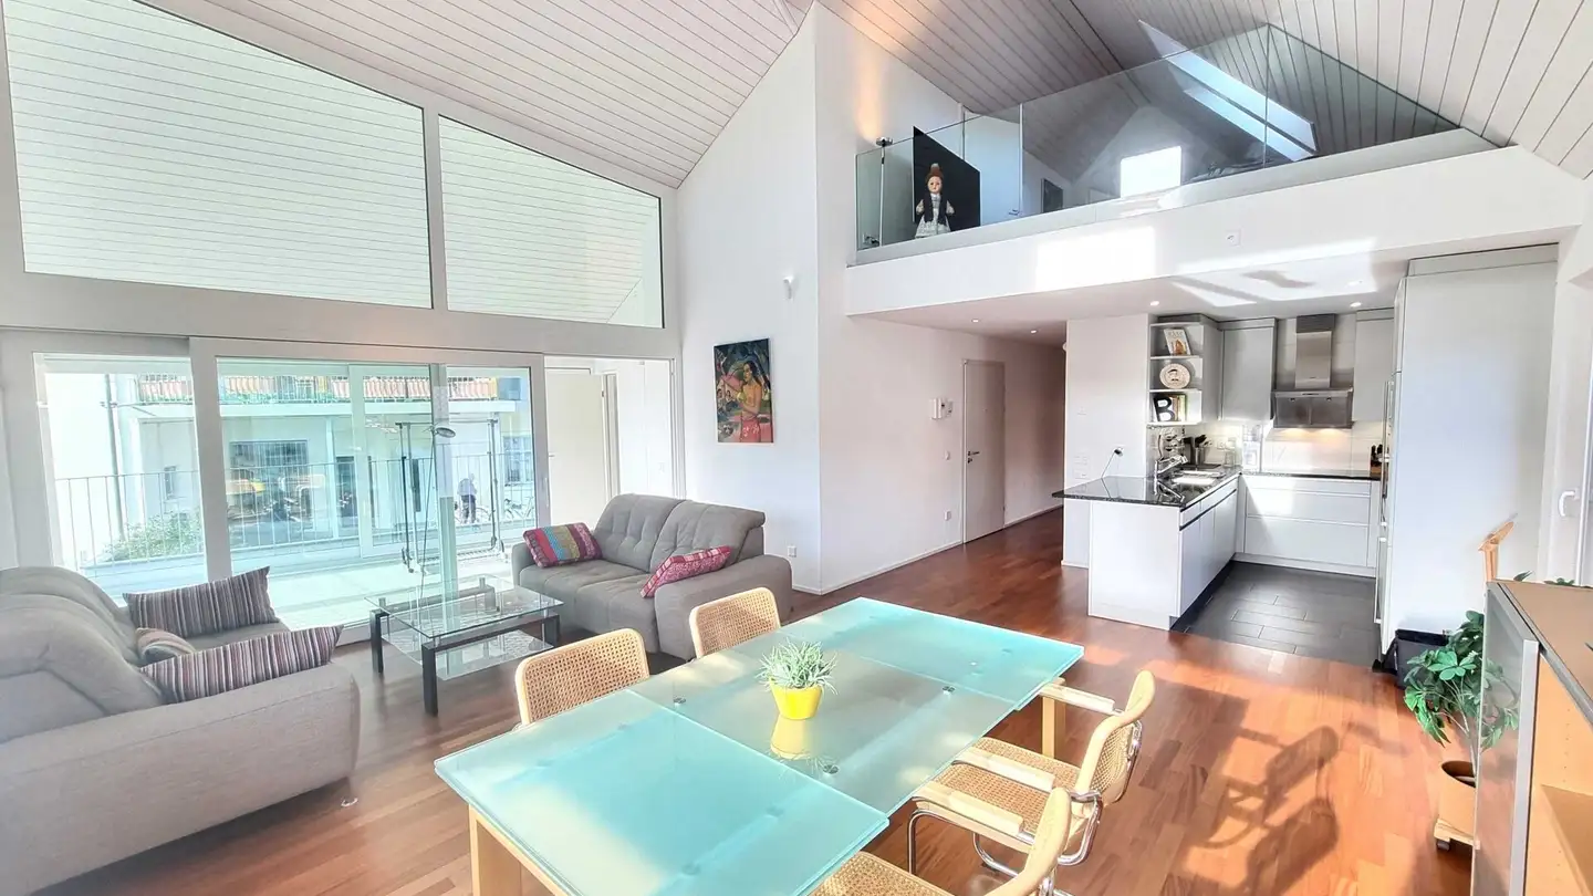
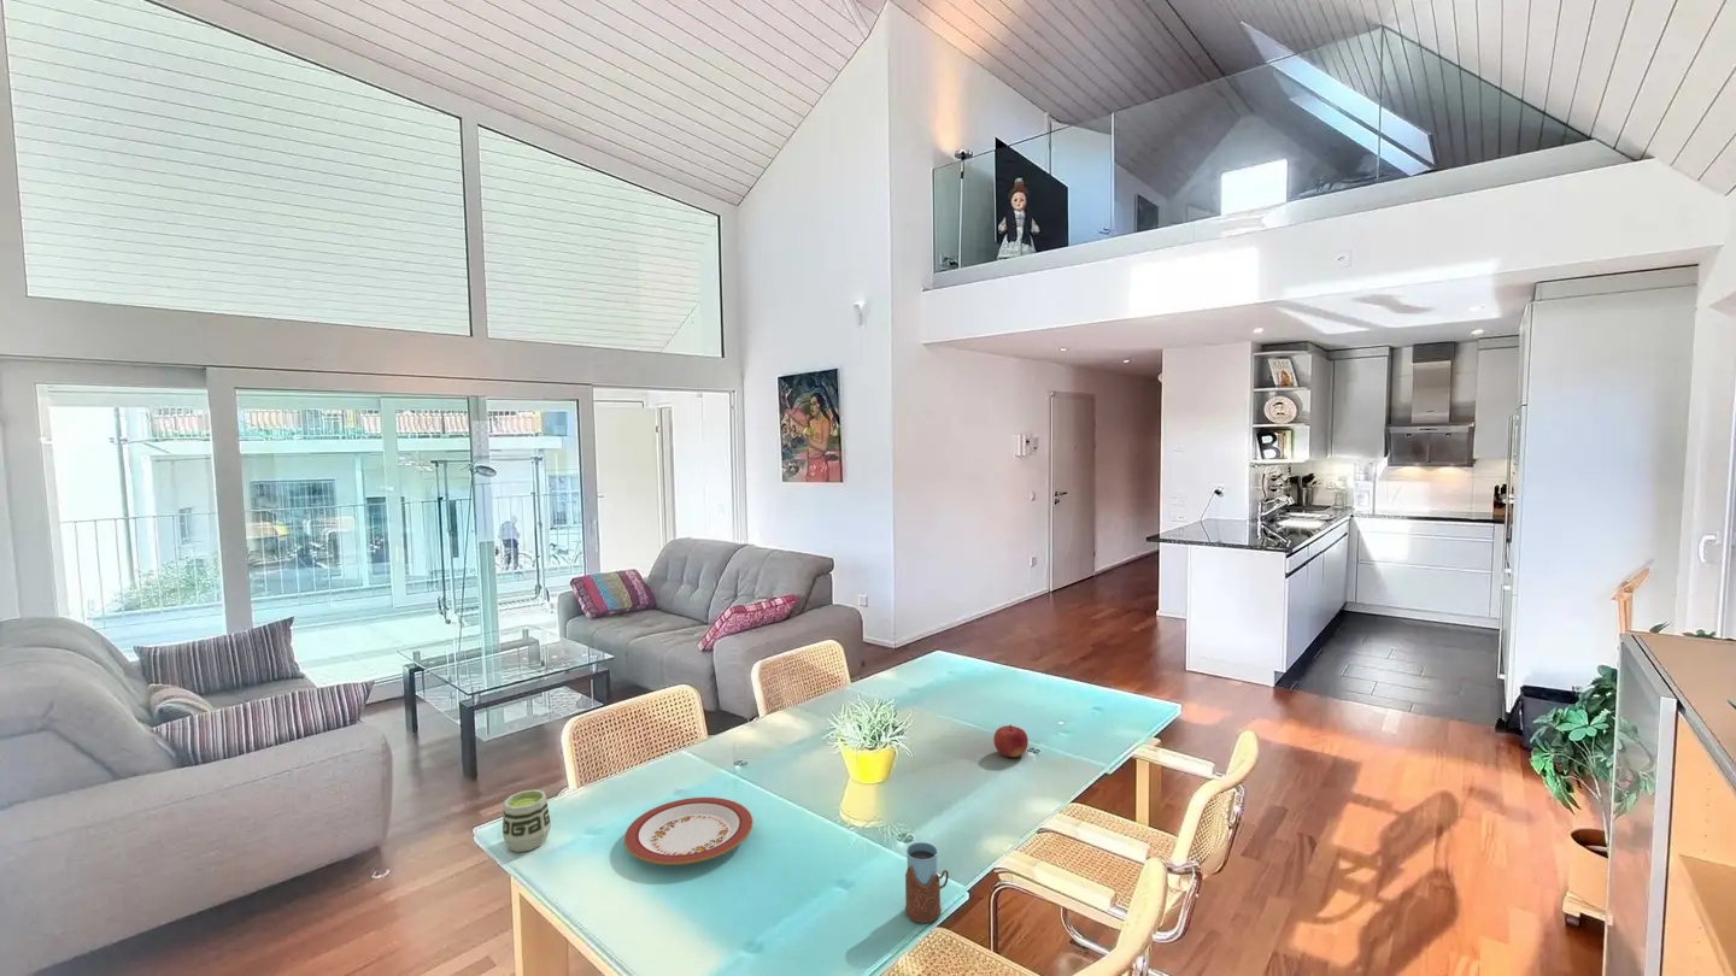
+ fruit (1010, 739)
+ cup (526, 821)
+ drinking glass (928, 877)
+ plate (690, 831)
